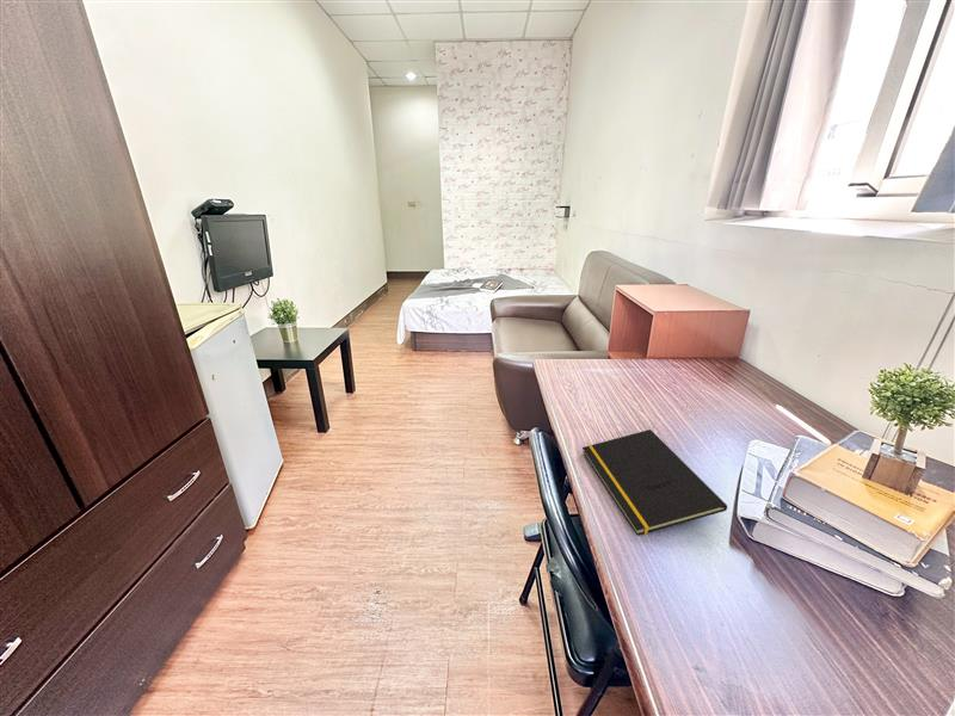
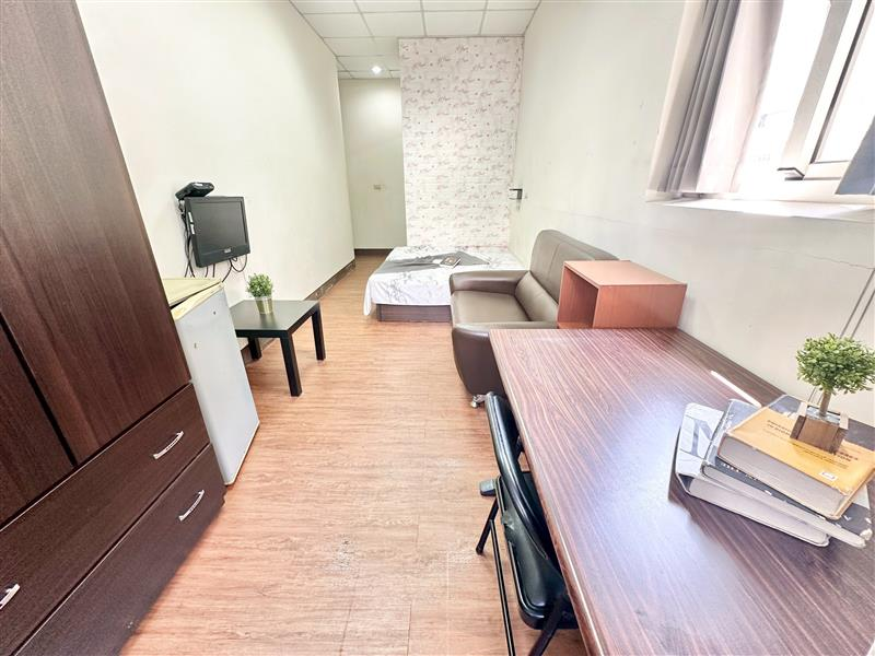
- notepad (645, 475)
